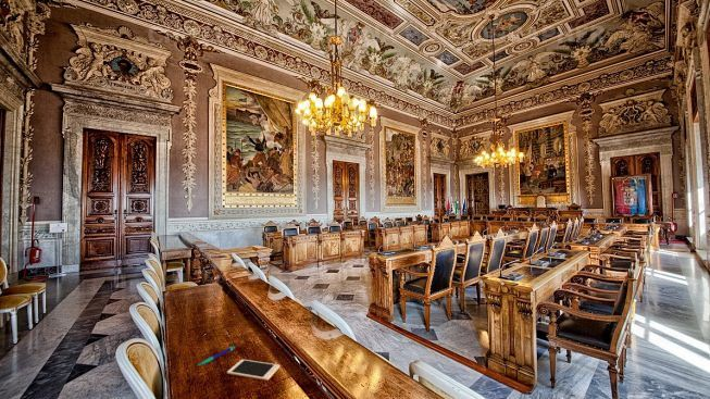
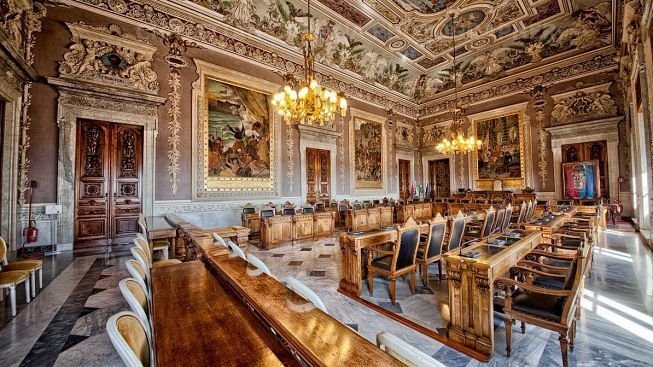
- cell phone (253, 369)
- pen (216, 354)
